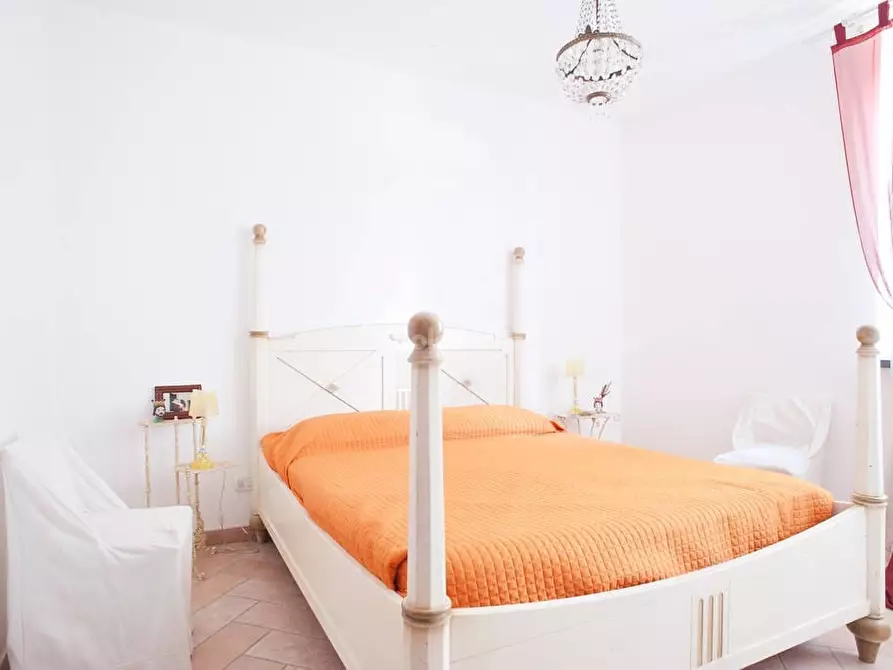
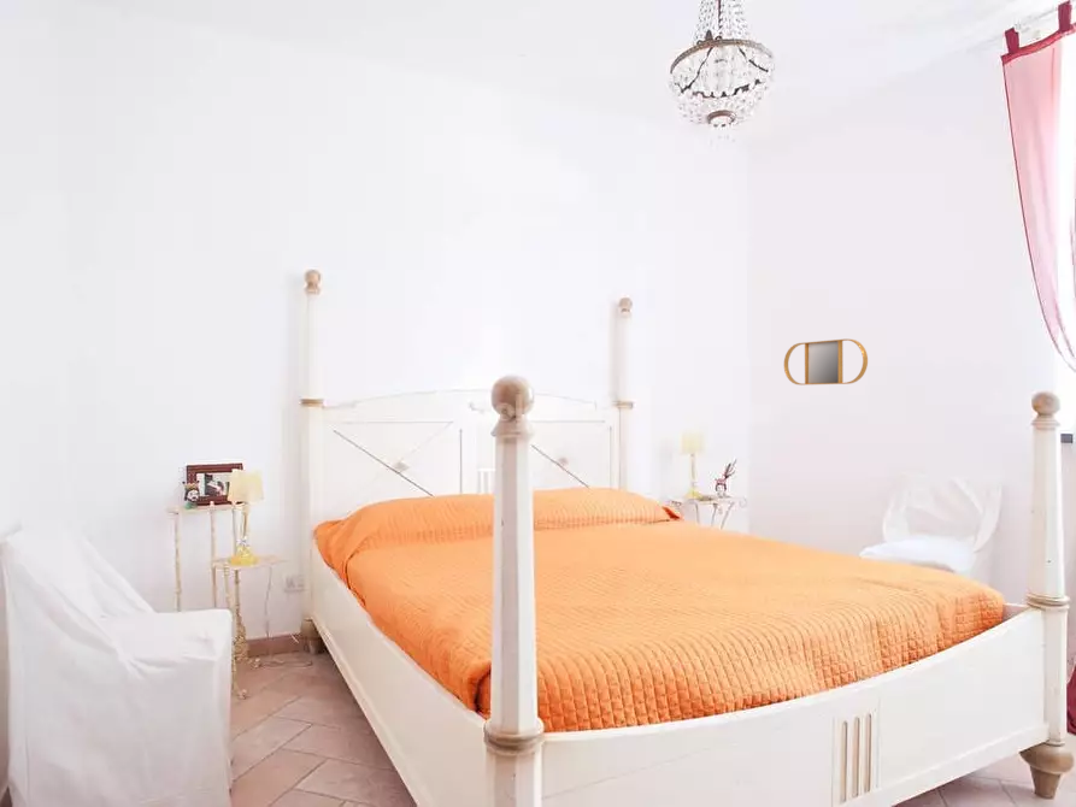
+ home mirror (823, 363)
